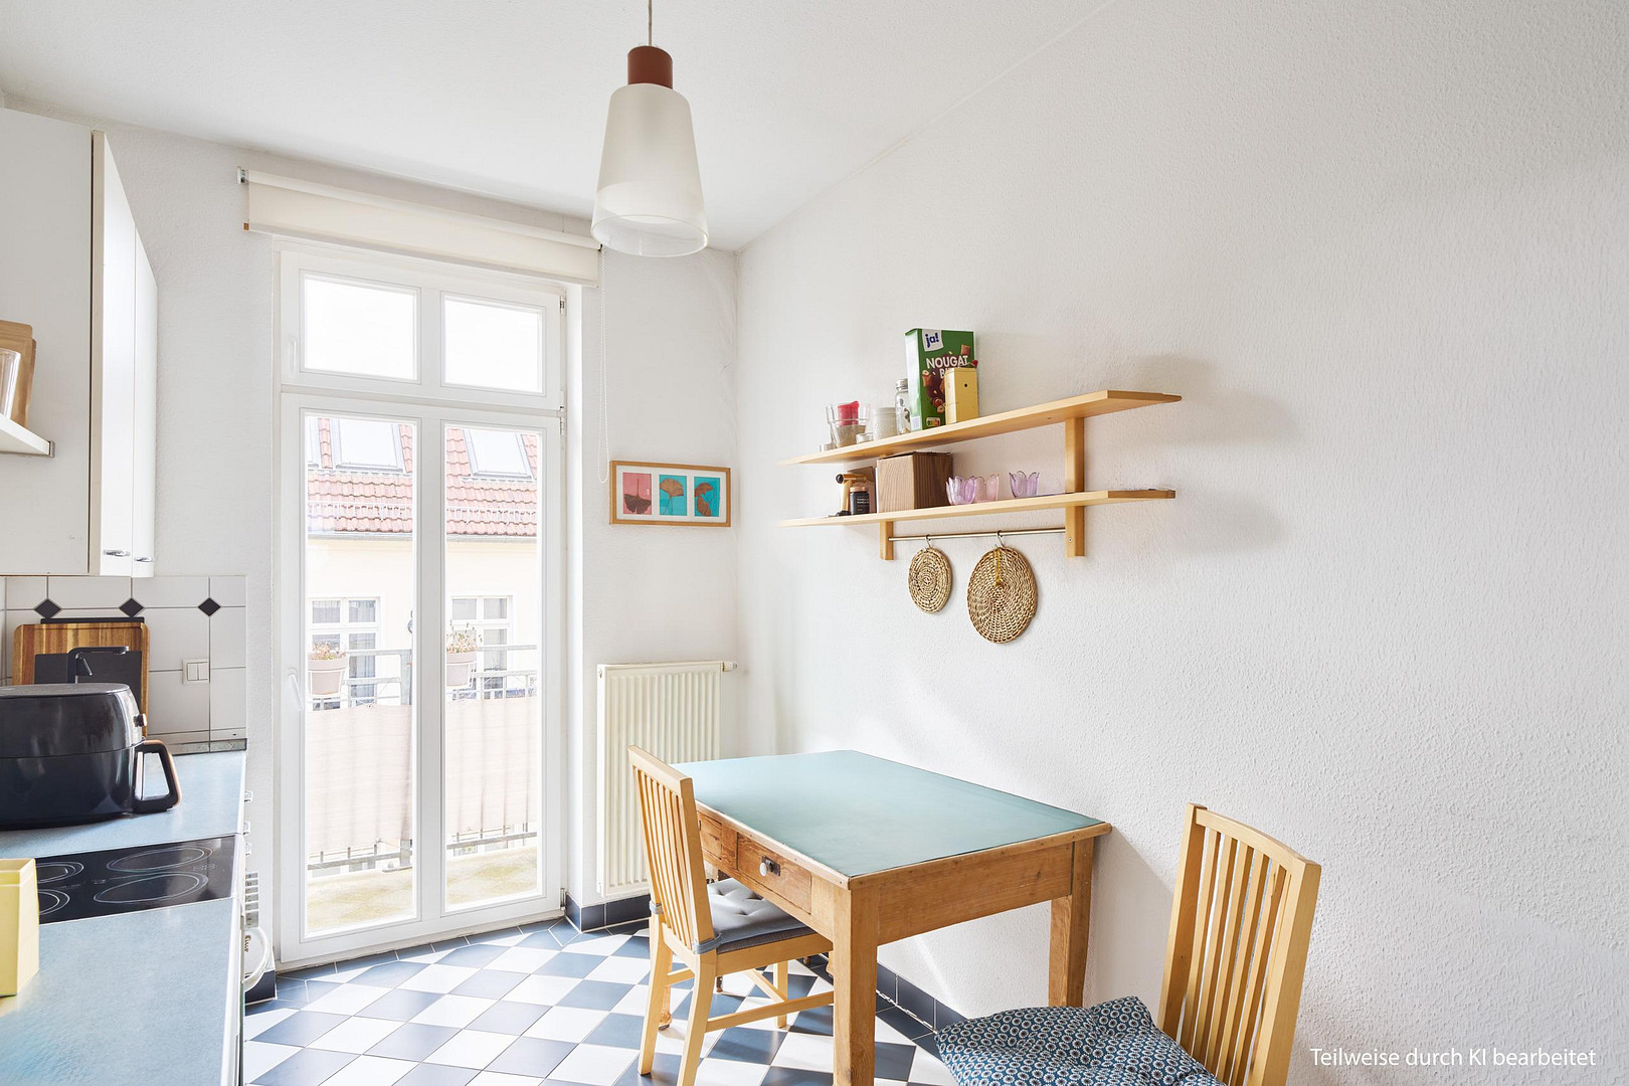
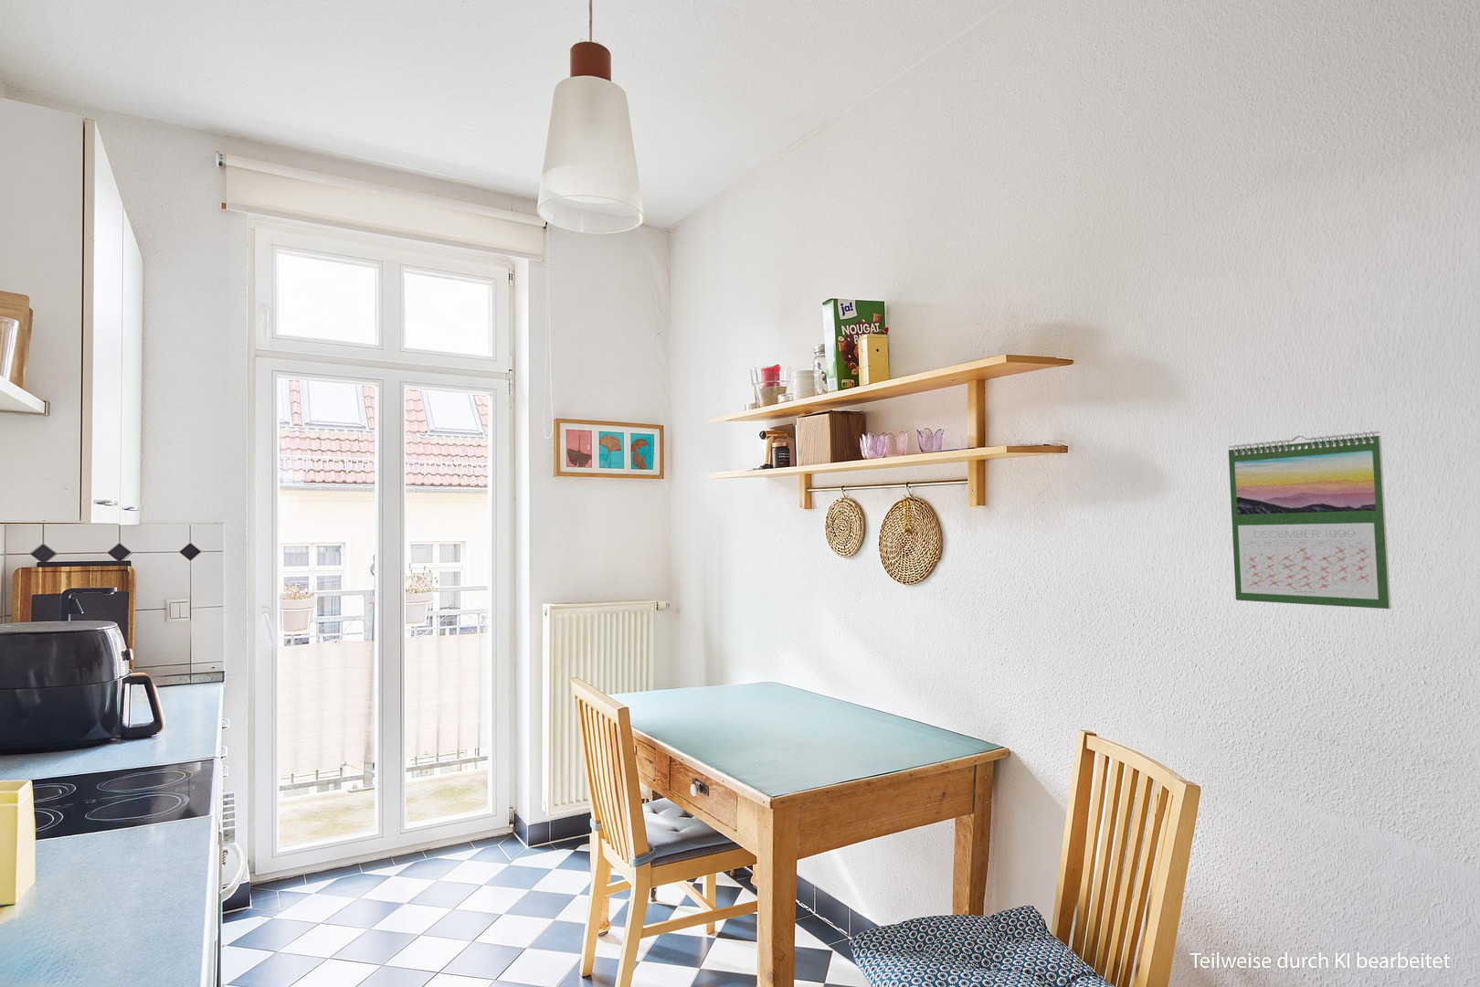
+ calendar (1303, 519)
